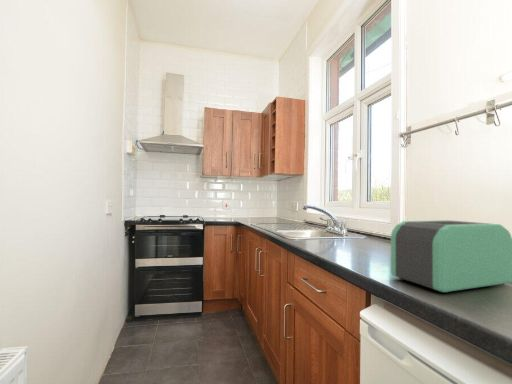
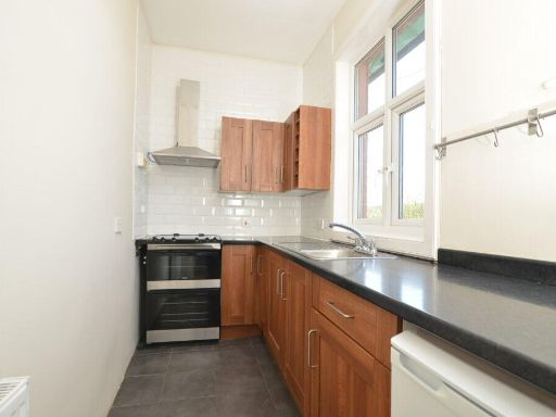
- toaster (449, 251)
